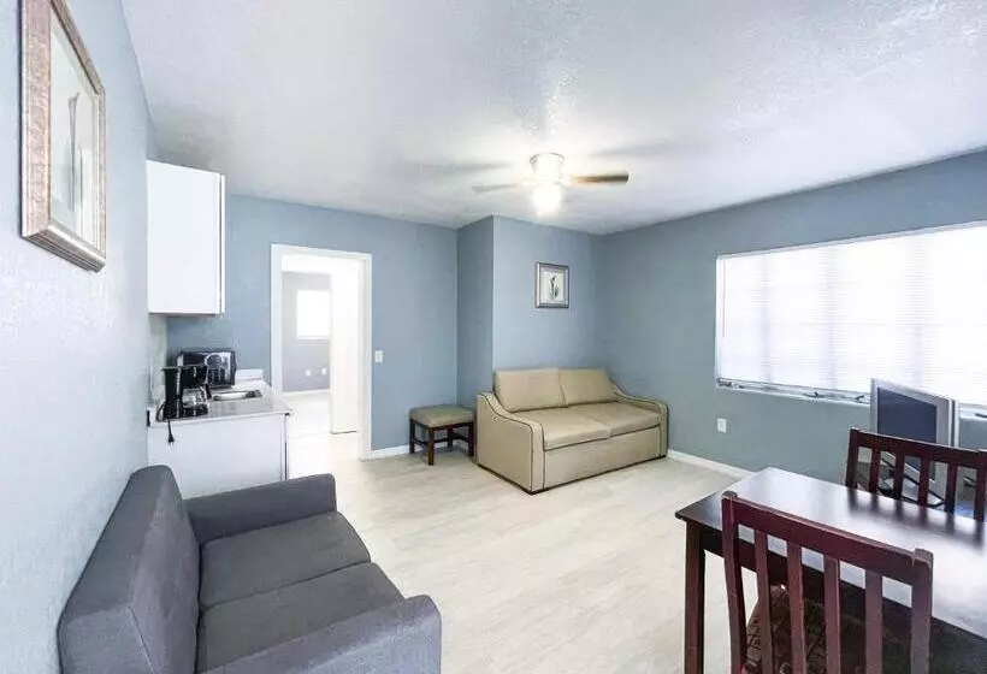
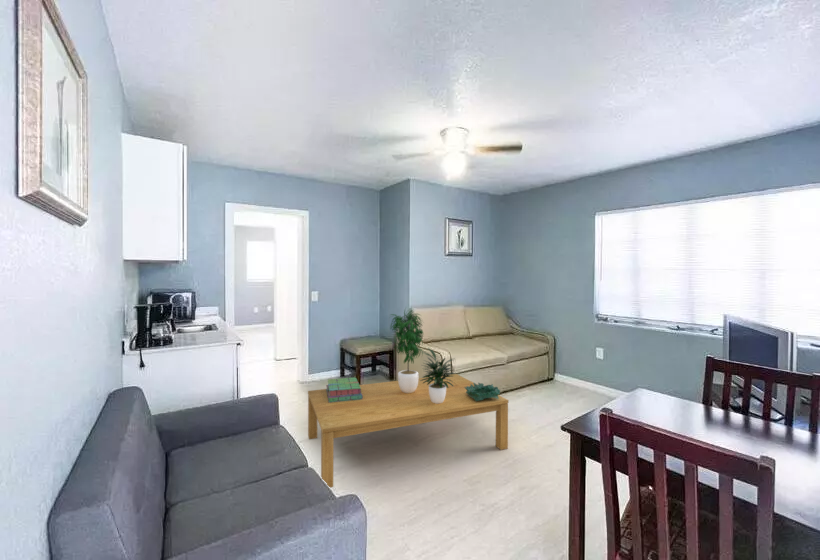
+ stack of books (343, 388)
+ decorative bowl (481, 391)
+ coffee table (404, 418)
+ potted plant (420, 351)
